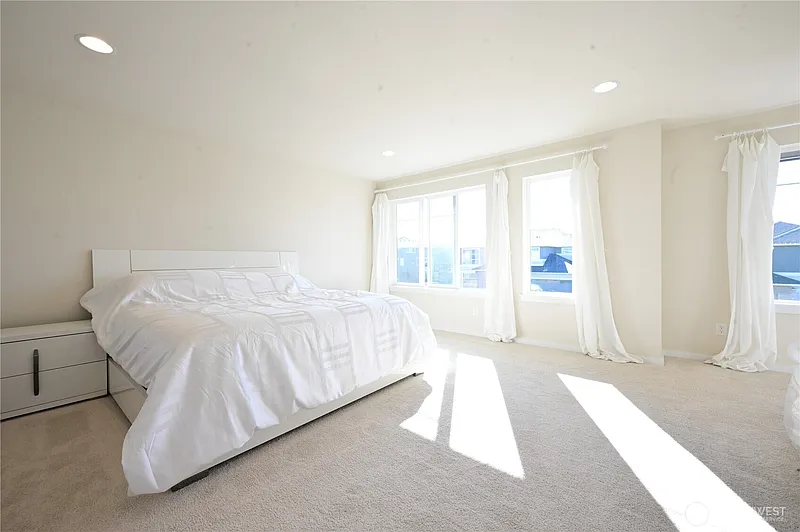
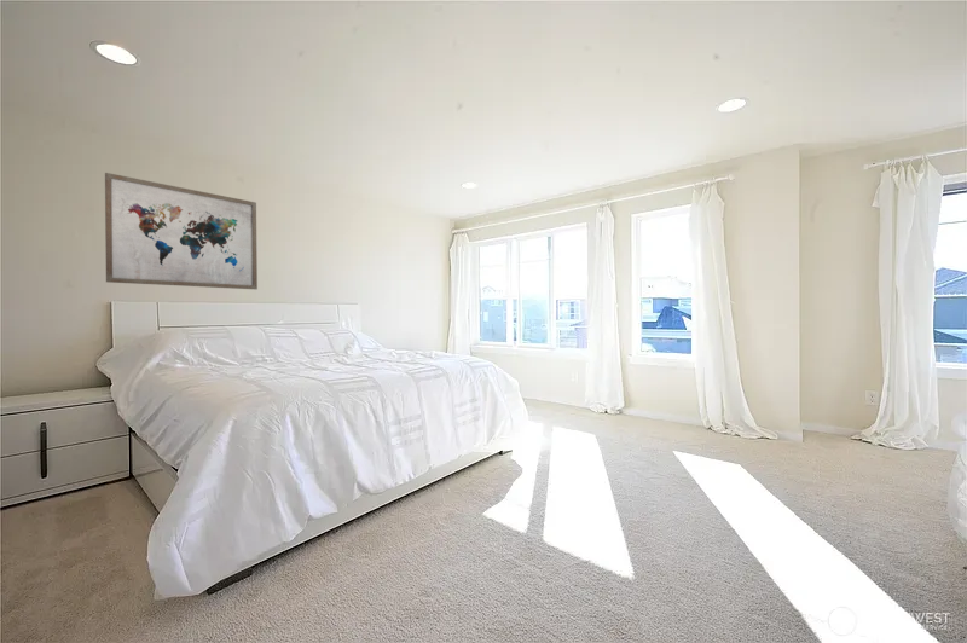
+ wall art (189, 237)
